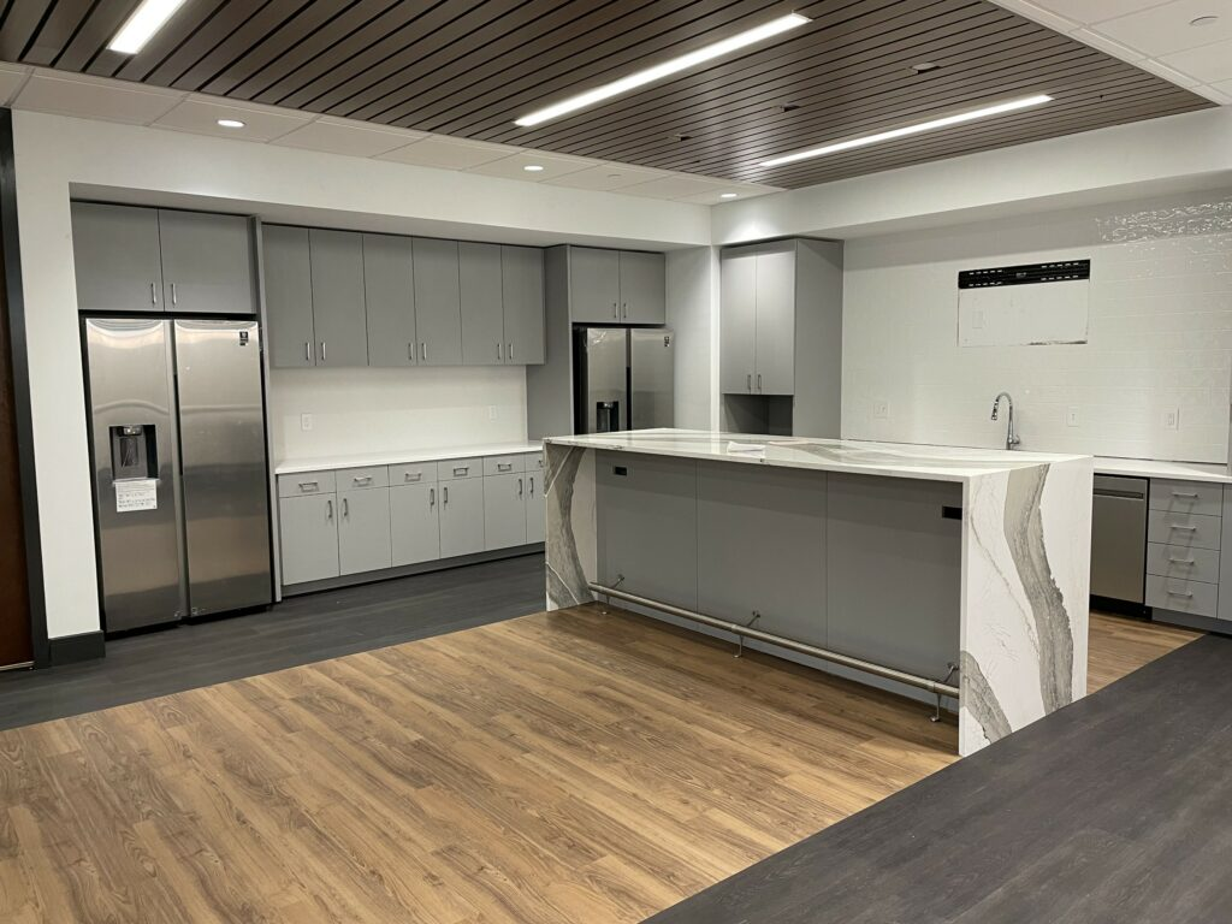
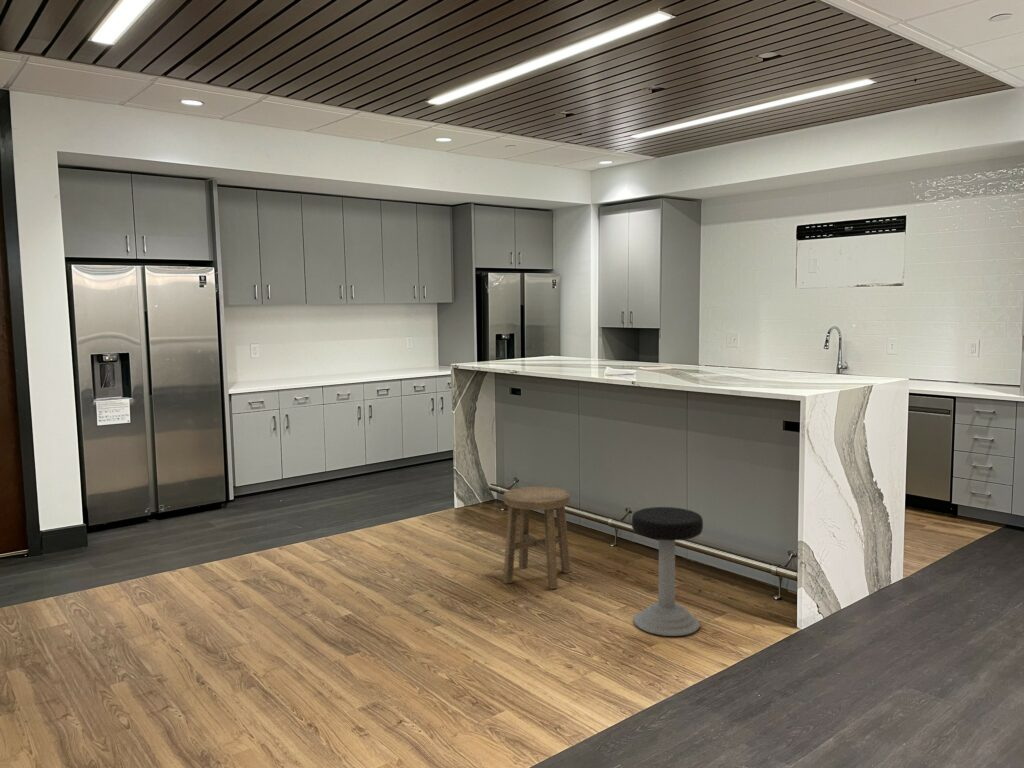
+ stool (534, 537)
+ stool (666, 569)
